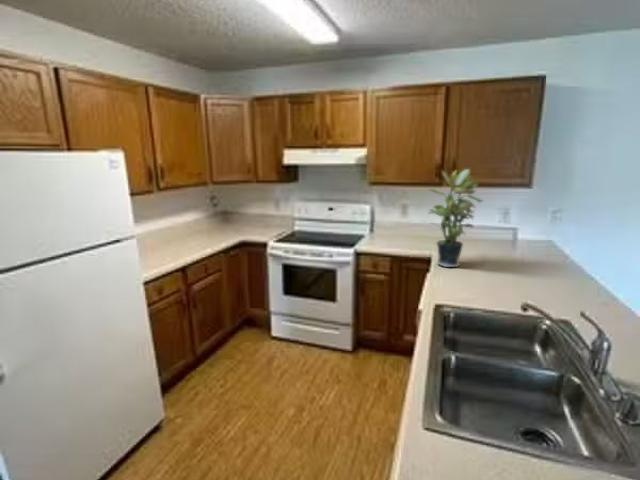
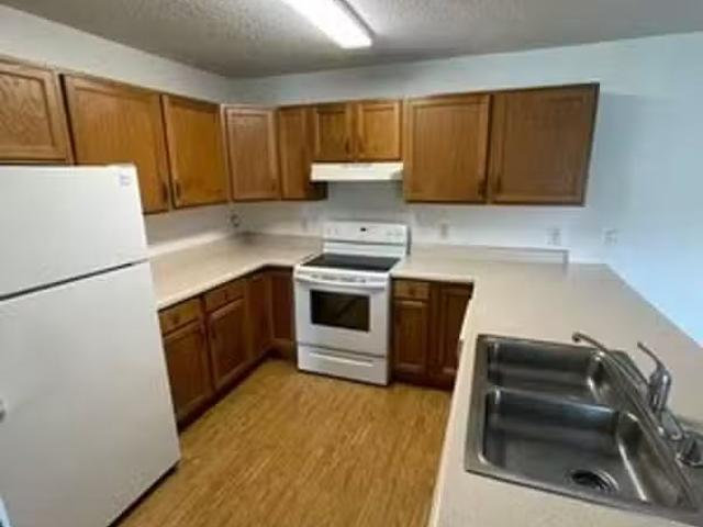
- potted plant (454, 217)
